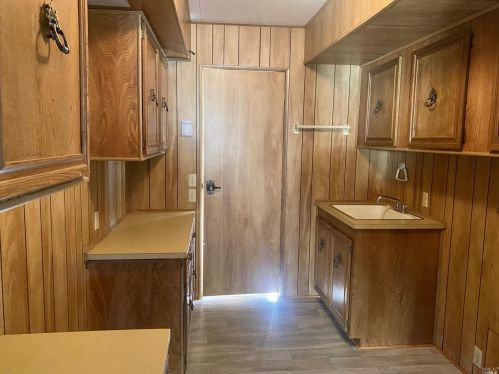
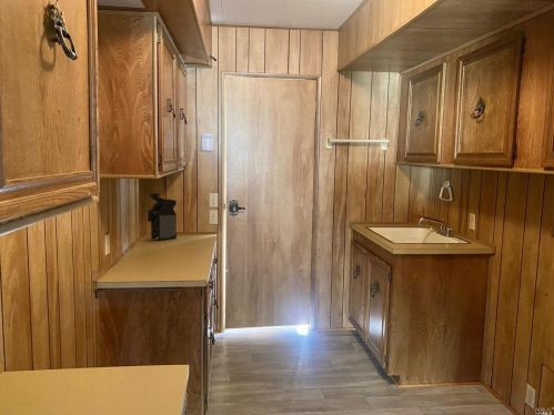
+ coffee maker (162, 215)
